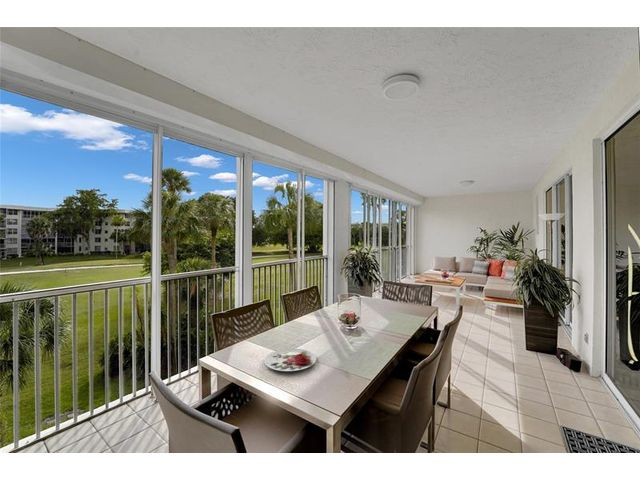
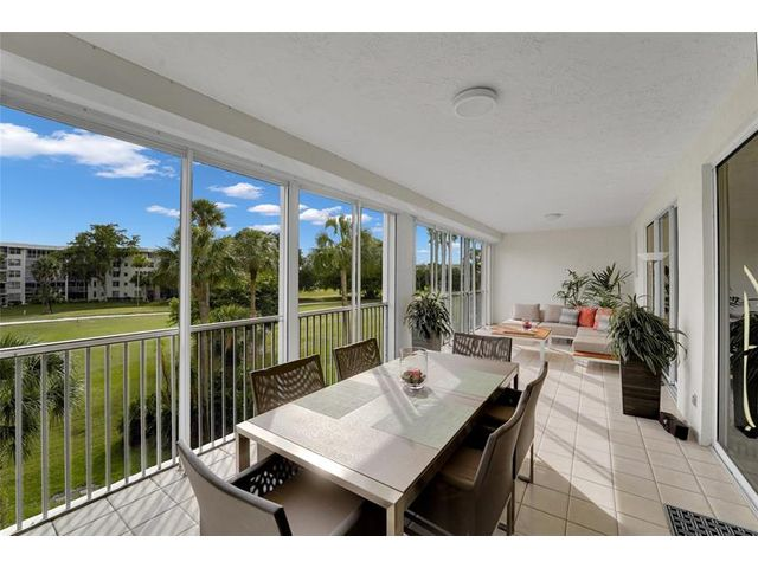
- plate (290, 358)
